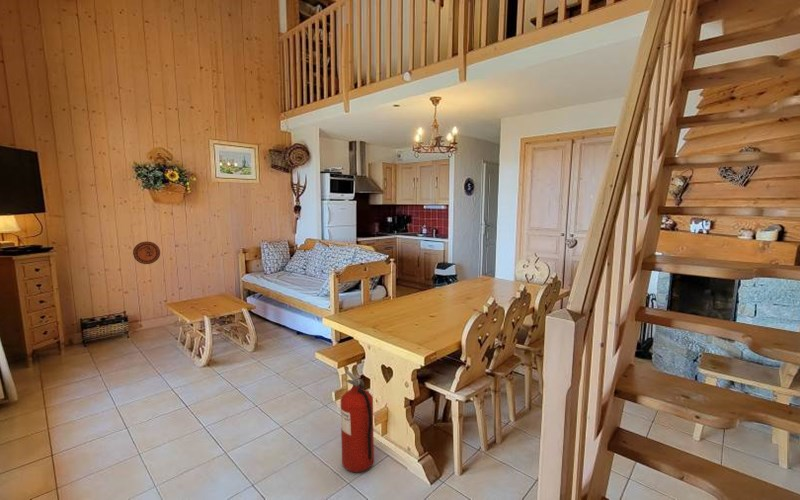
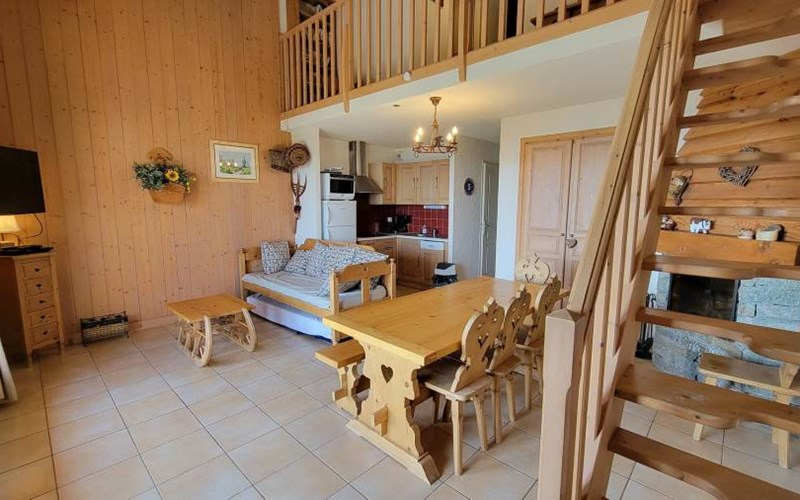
- fire extinguisher (359, 421)
- decorative plate (146, 252)
